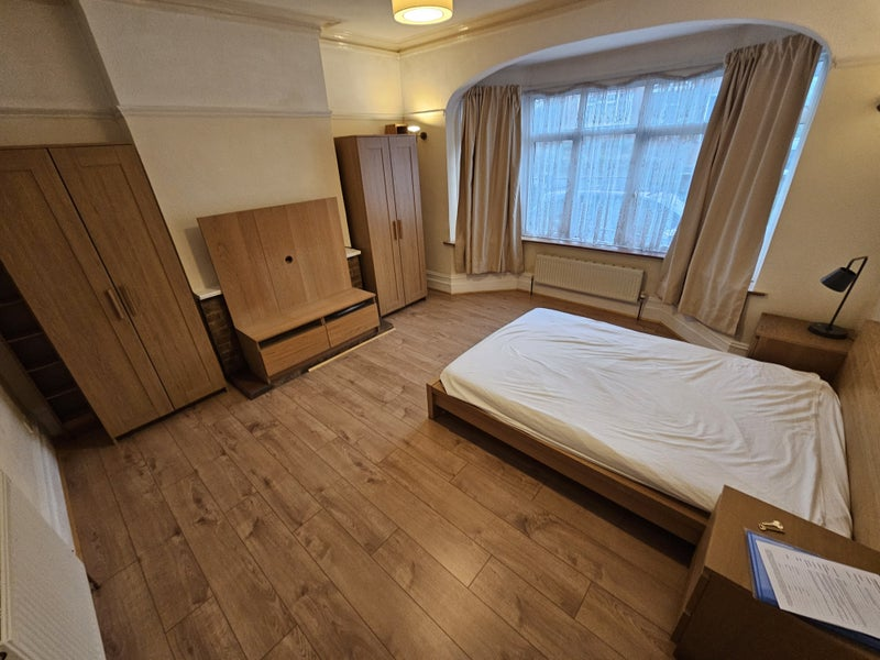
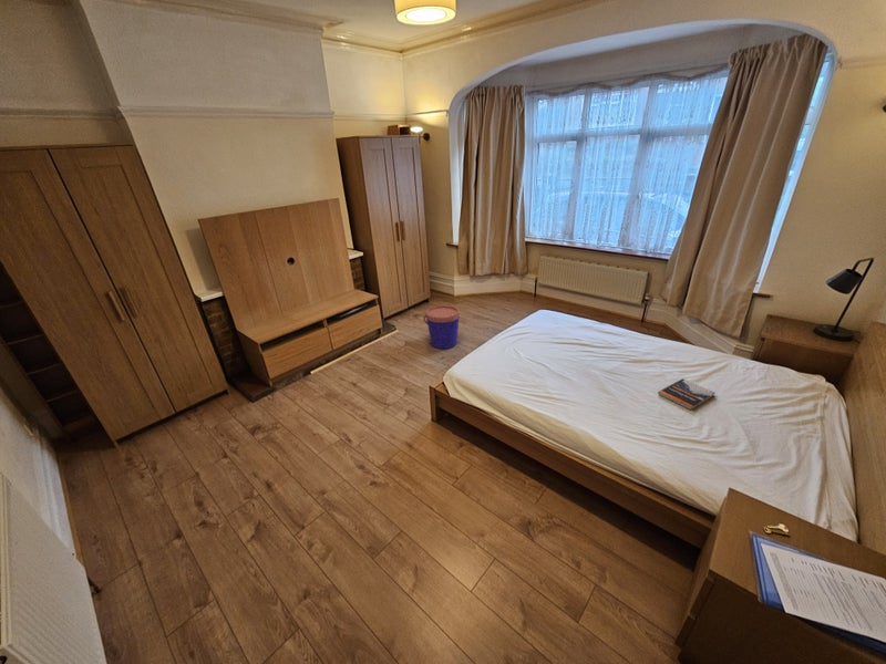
+ bucket (442, 326)
+ book (686, 393)
